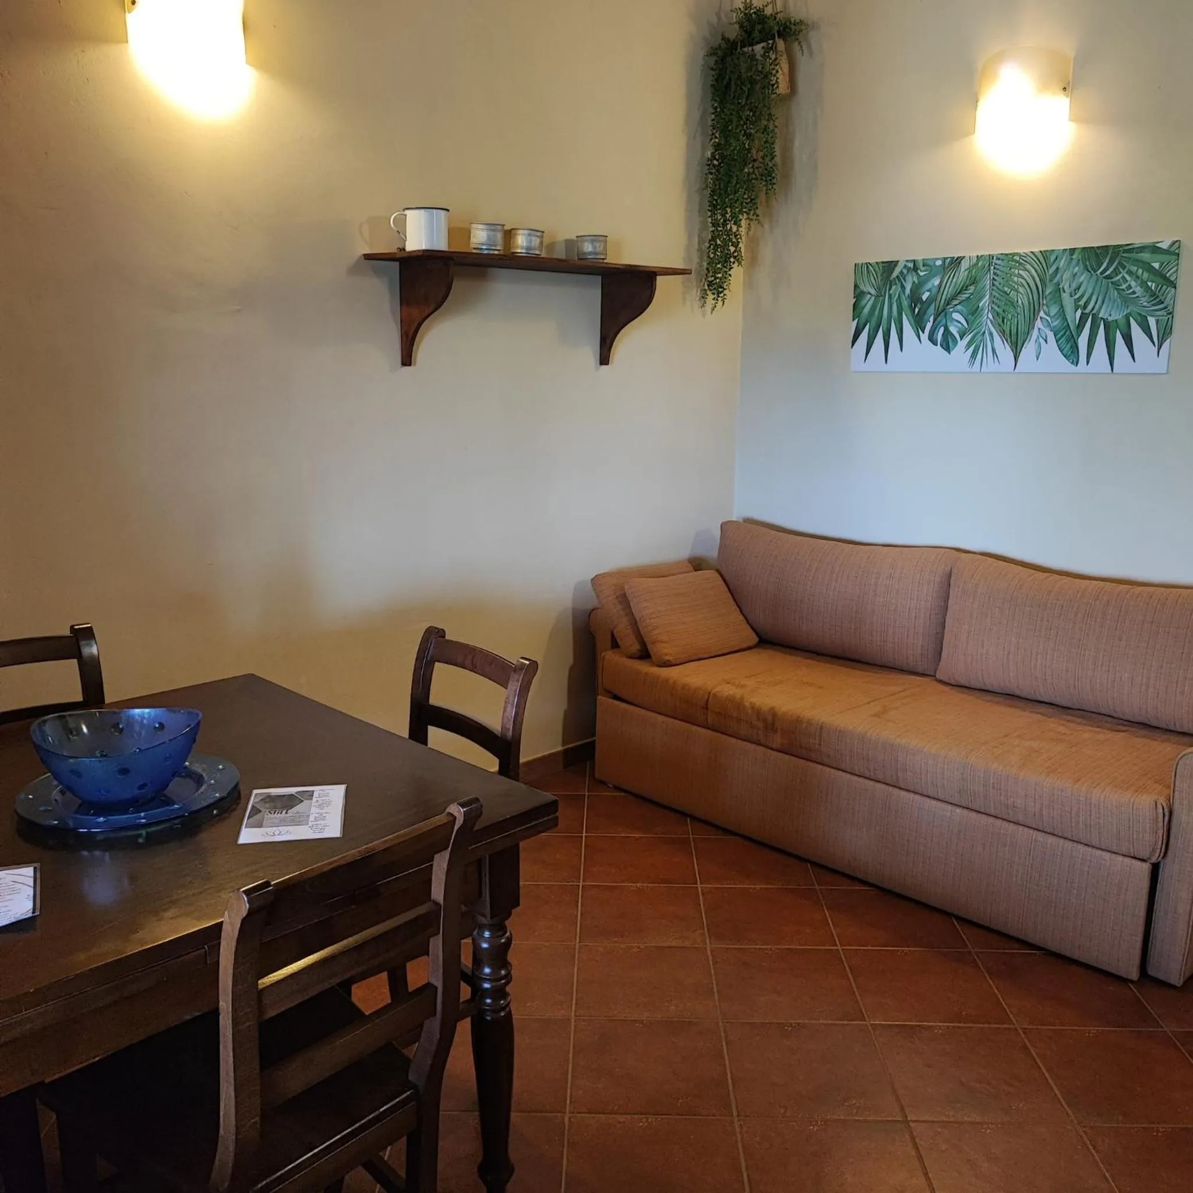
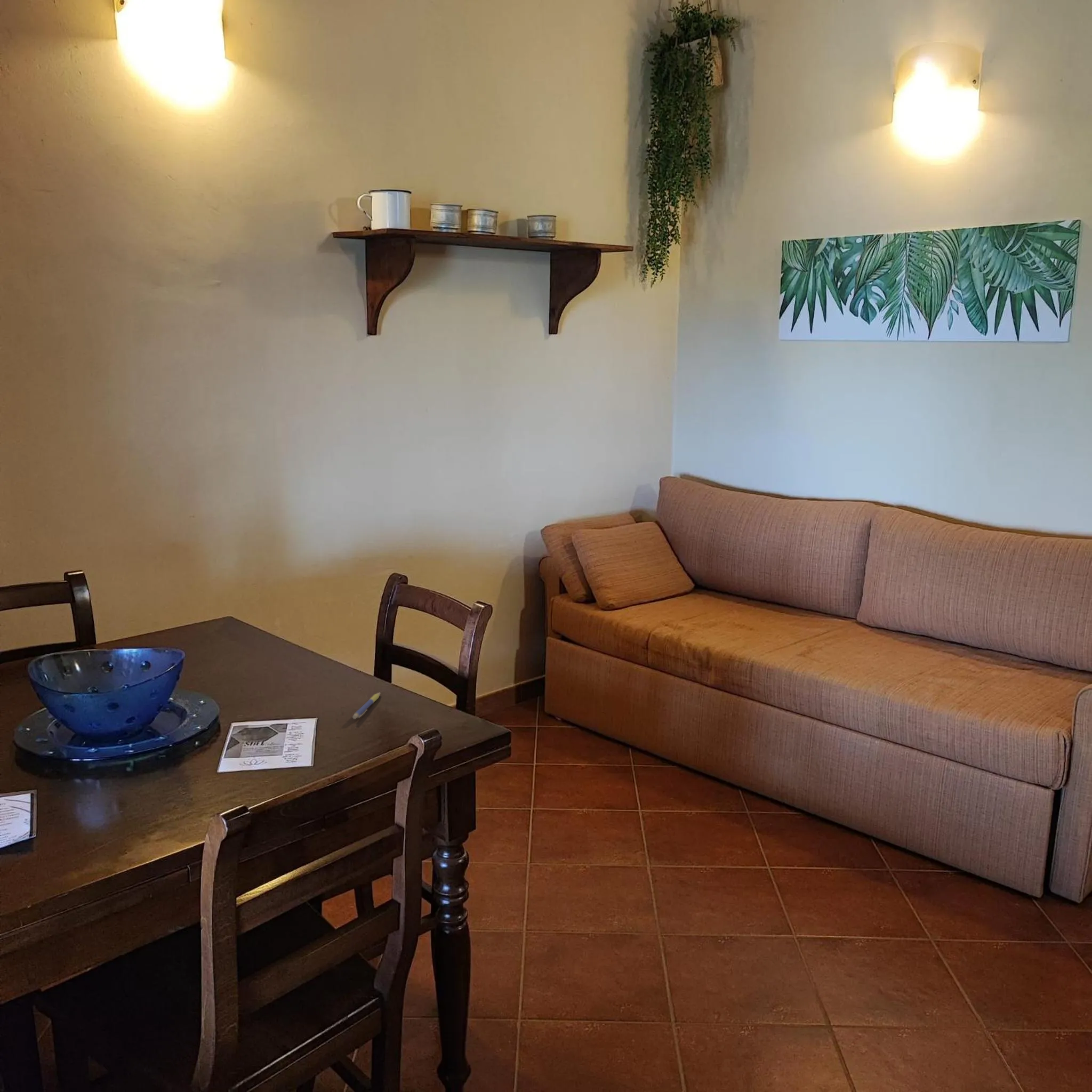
+ pen (367, 704)
